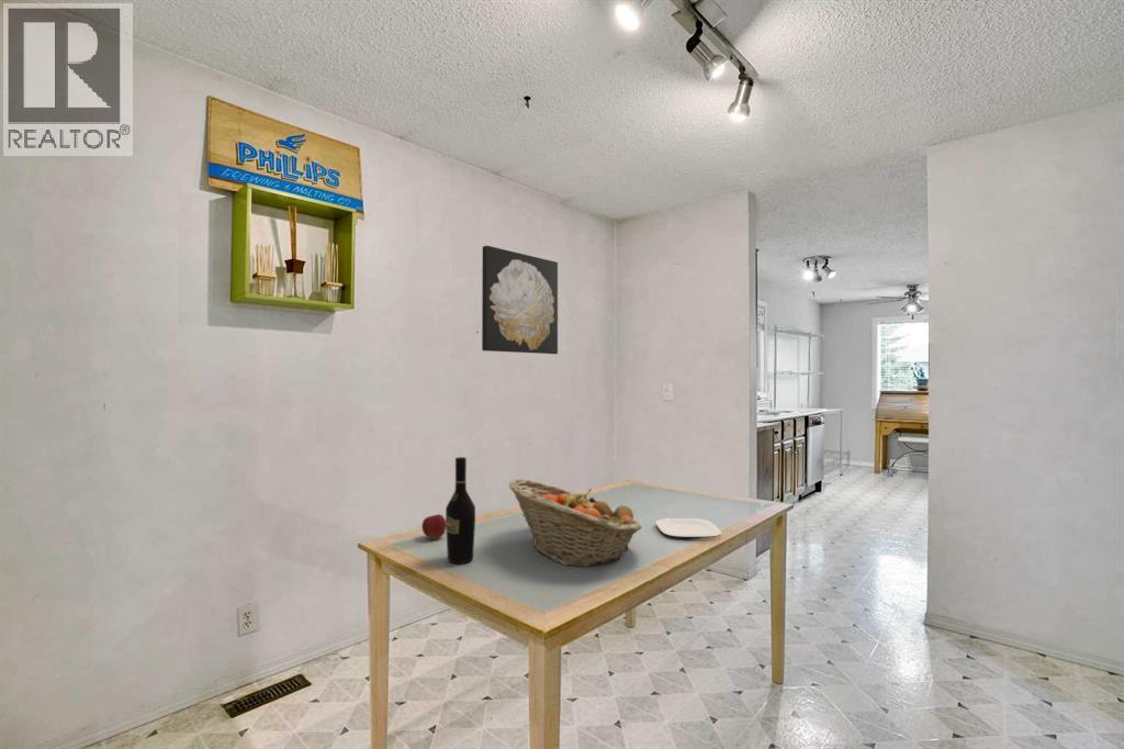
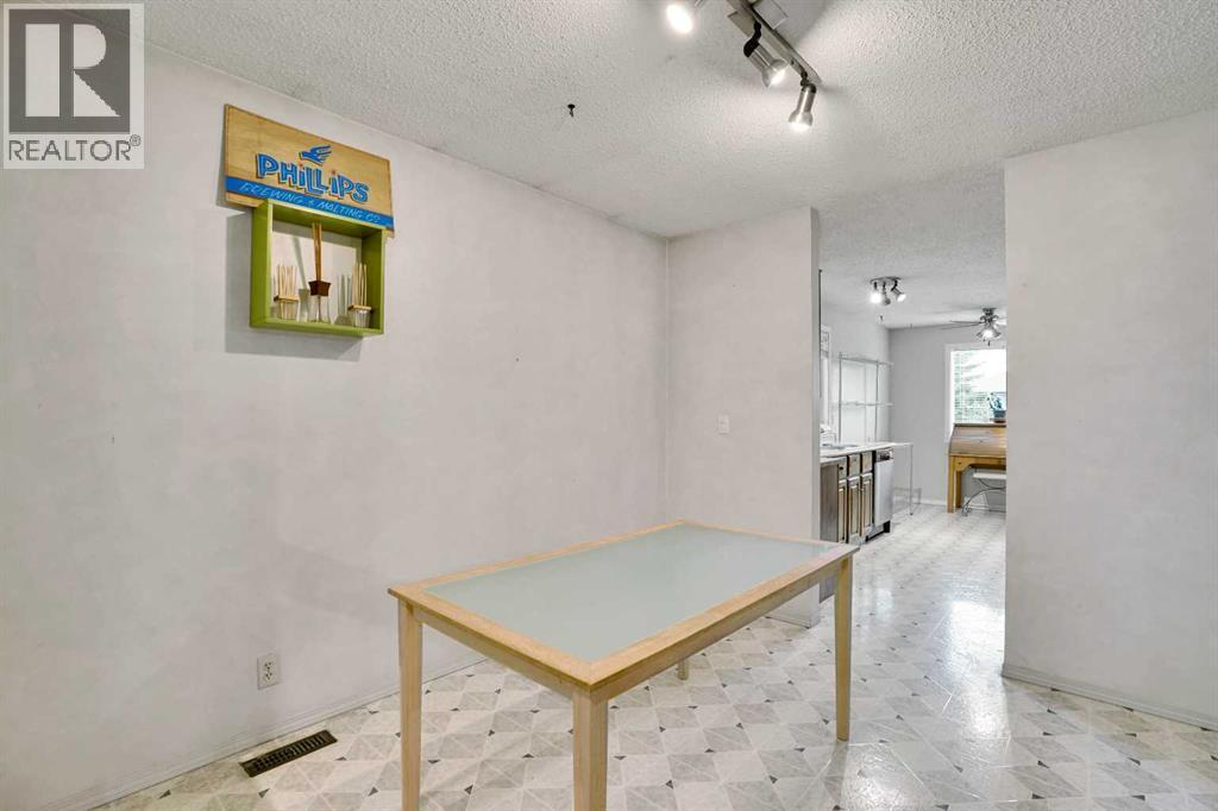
- apple (434, 526)
- wine bottle (460, 508)
- plate (687, 528)
- wall art (521, 303)
- fruit basket (572, 515)
